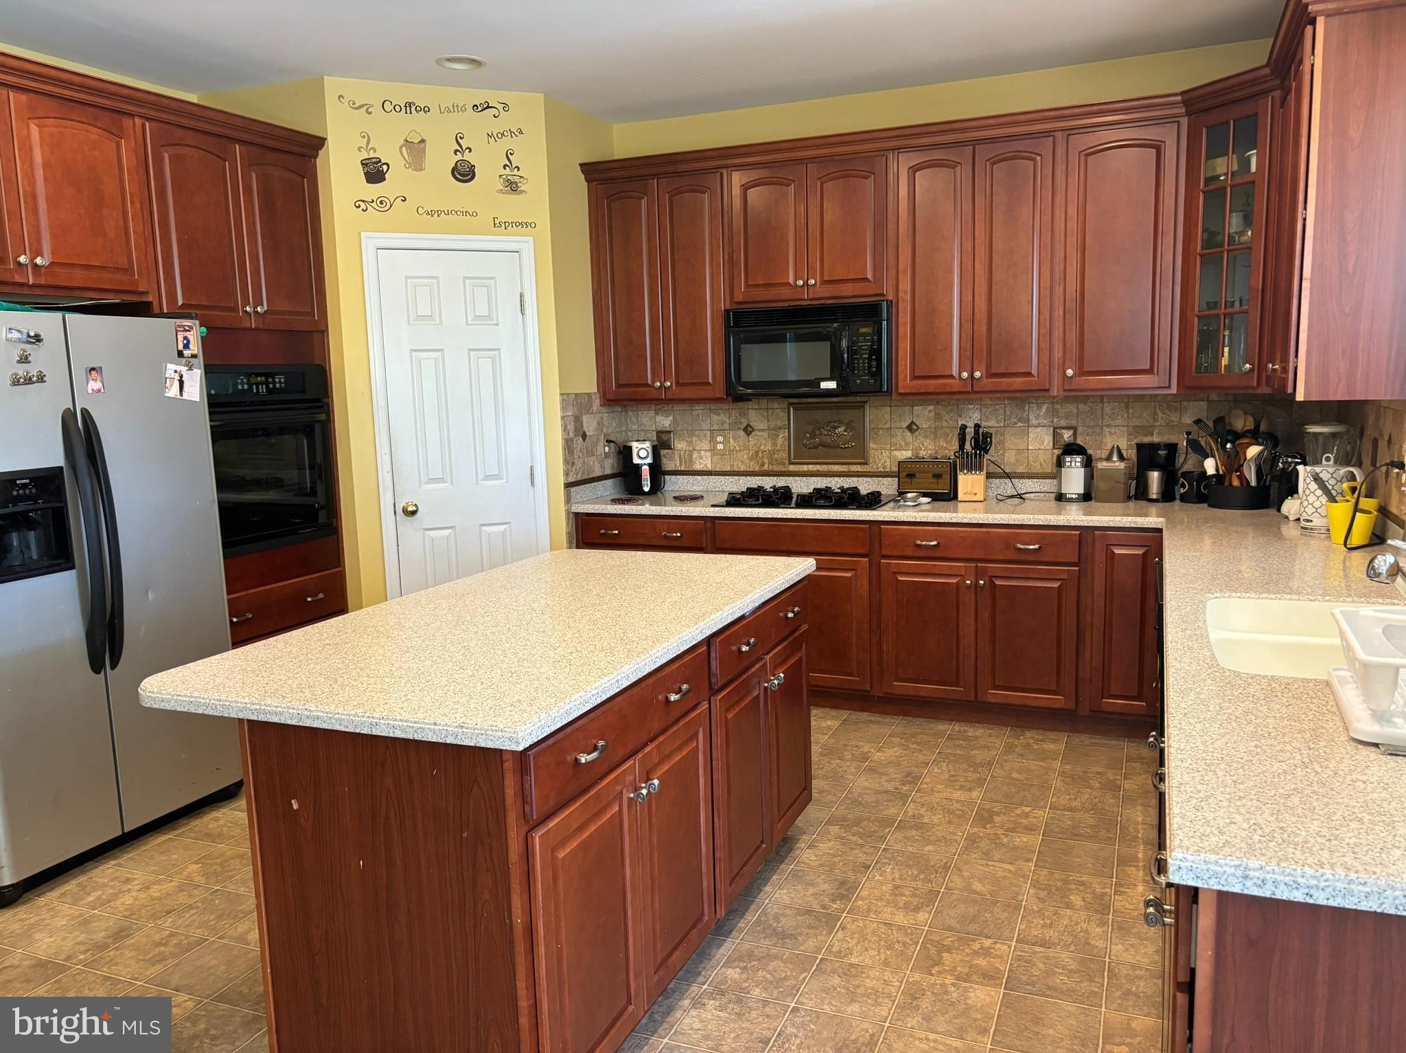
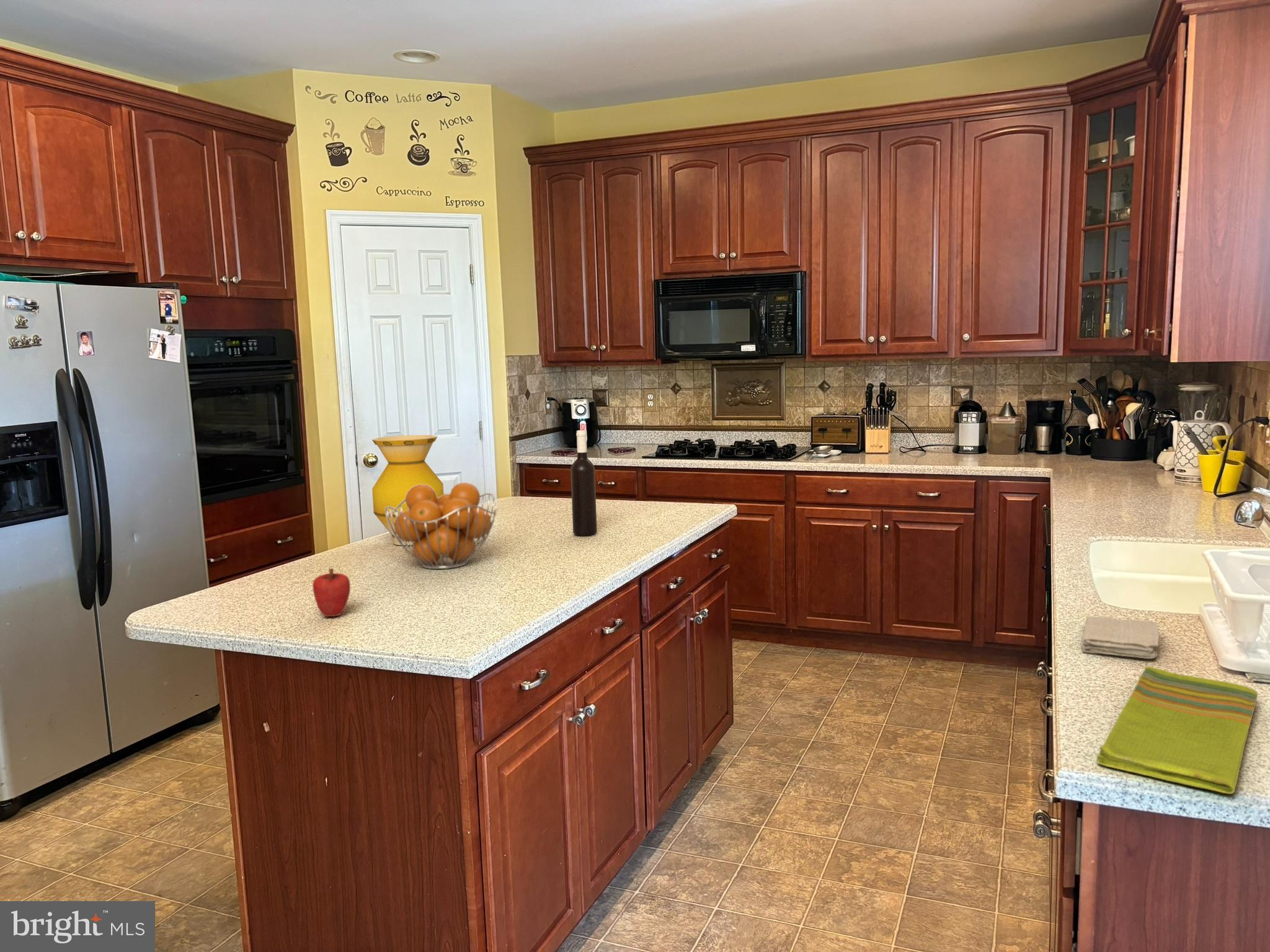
+ apple (332, 593)
+ wine bottle (583, 482)
+ dish towel (1182, 721)
+ vase (408, 490)
+ fruit basket (442, 524)
+ washcloth (1120, 635)
